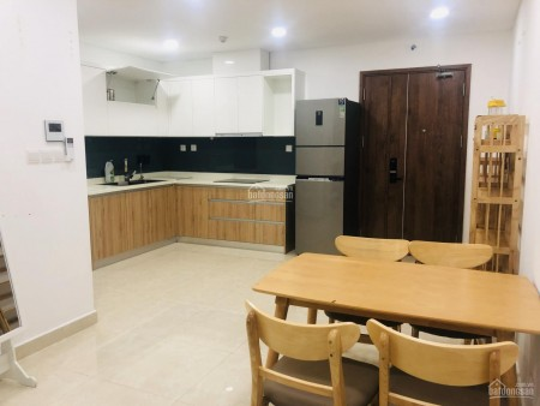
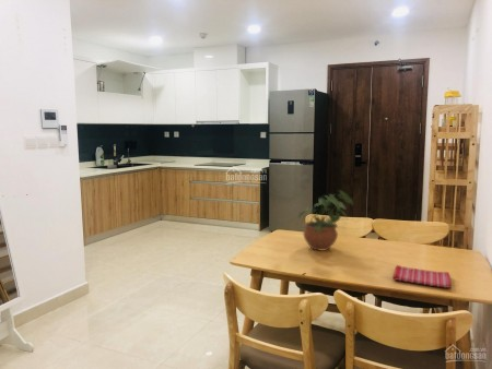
+ dish towel (421, 275)
+ potted plant (327, 218)
